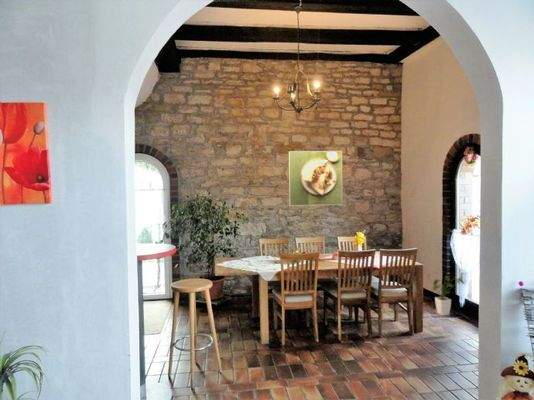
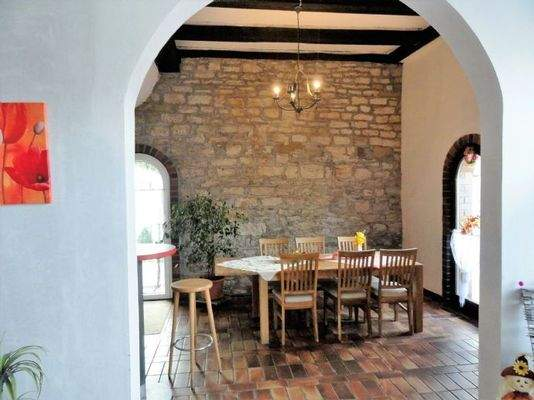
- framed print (315, 178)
- house plant (444, 295)
